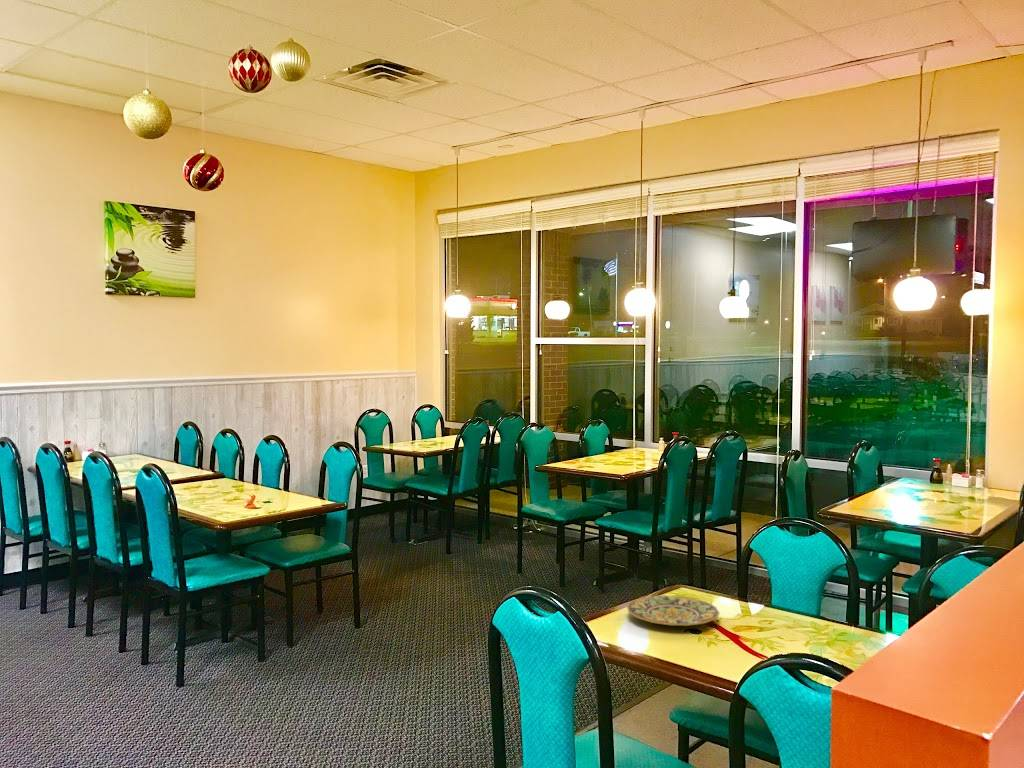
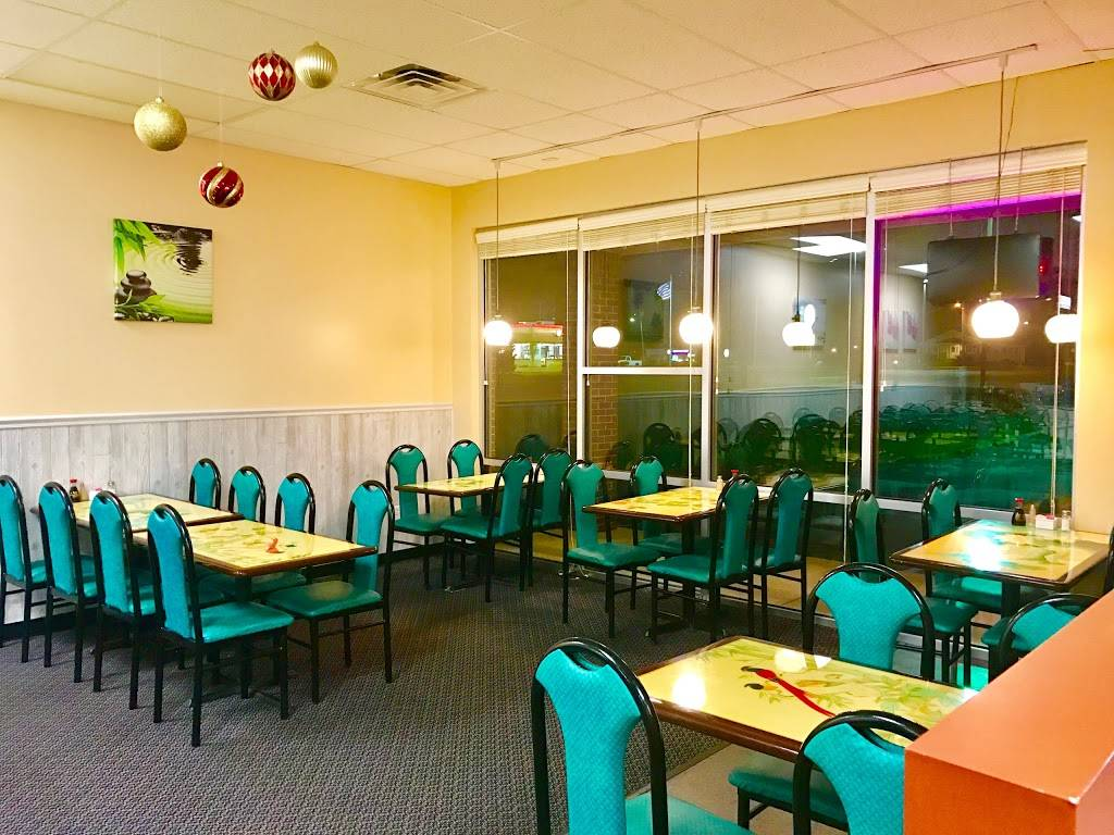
- plate (672, 613)
